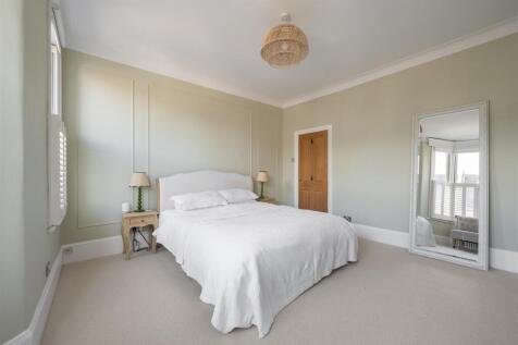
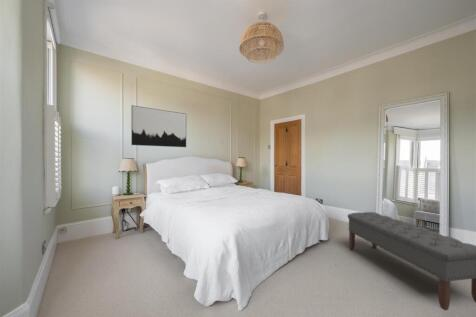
+ bench (400, 247)
+ wall art (161, 128)
